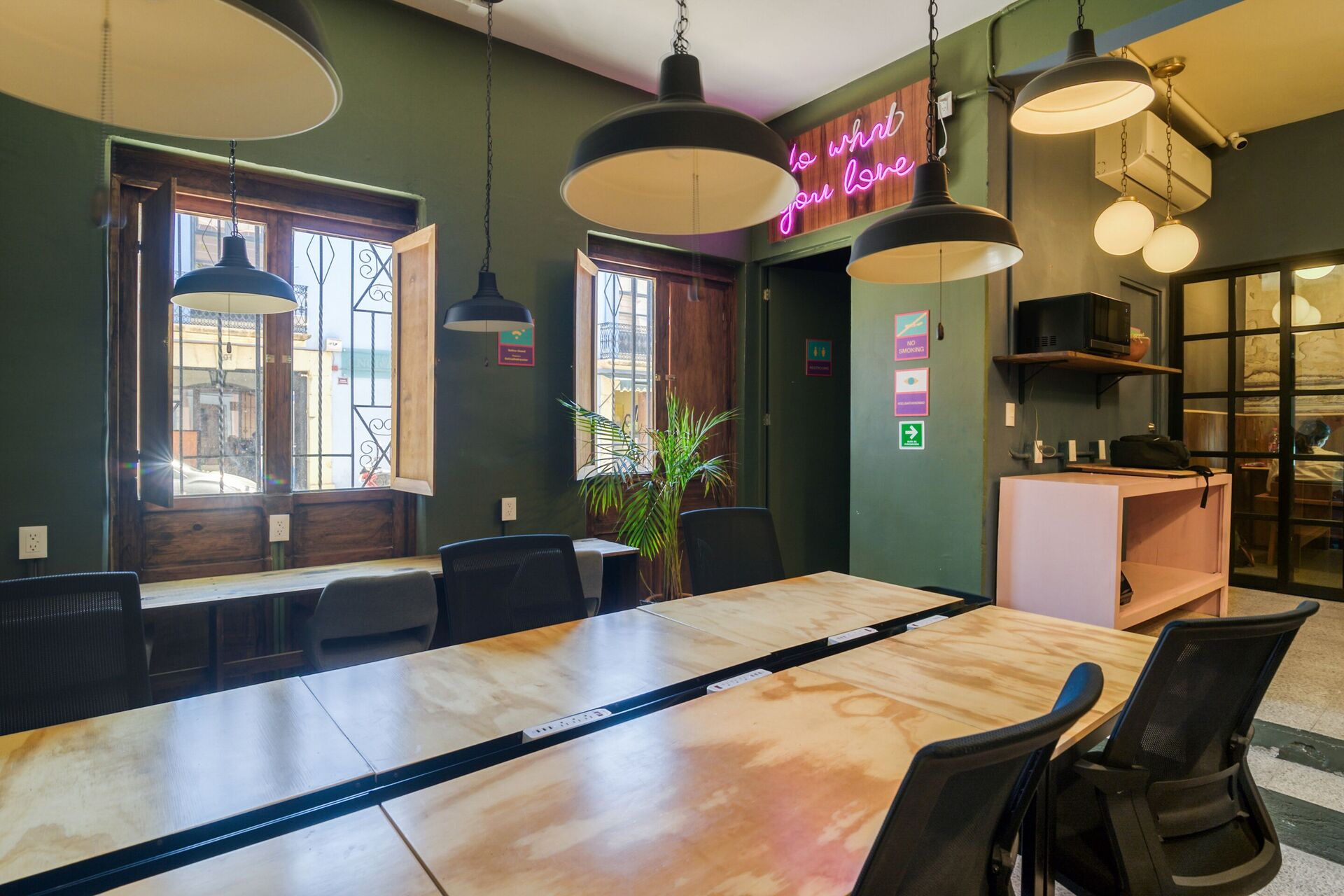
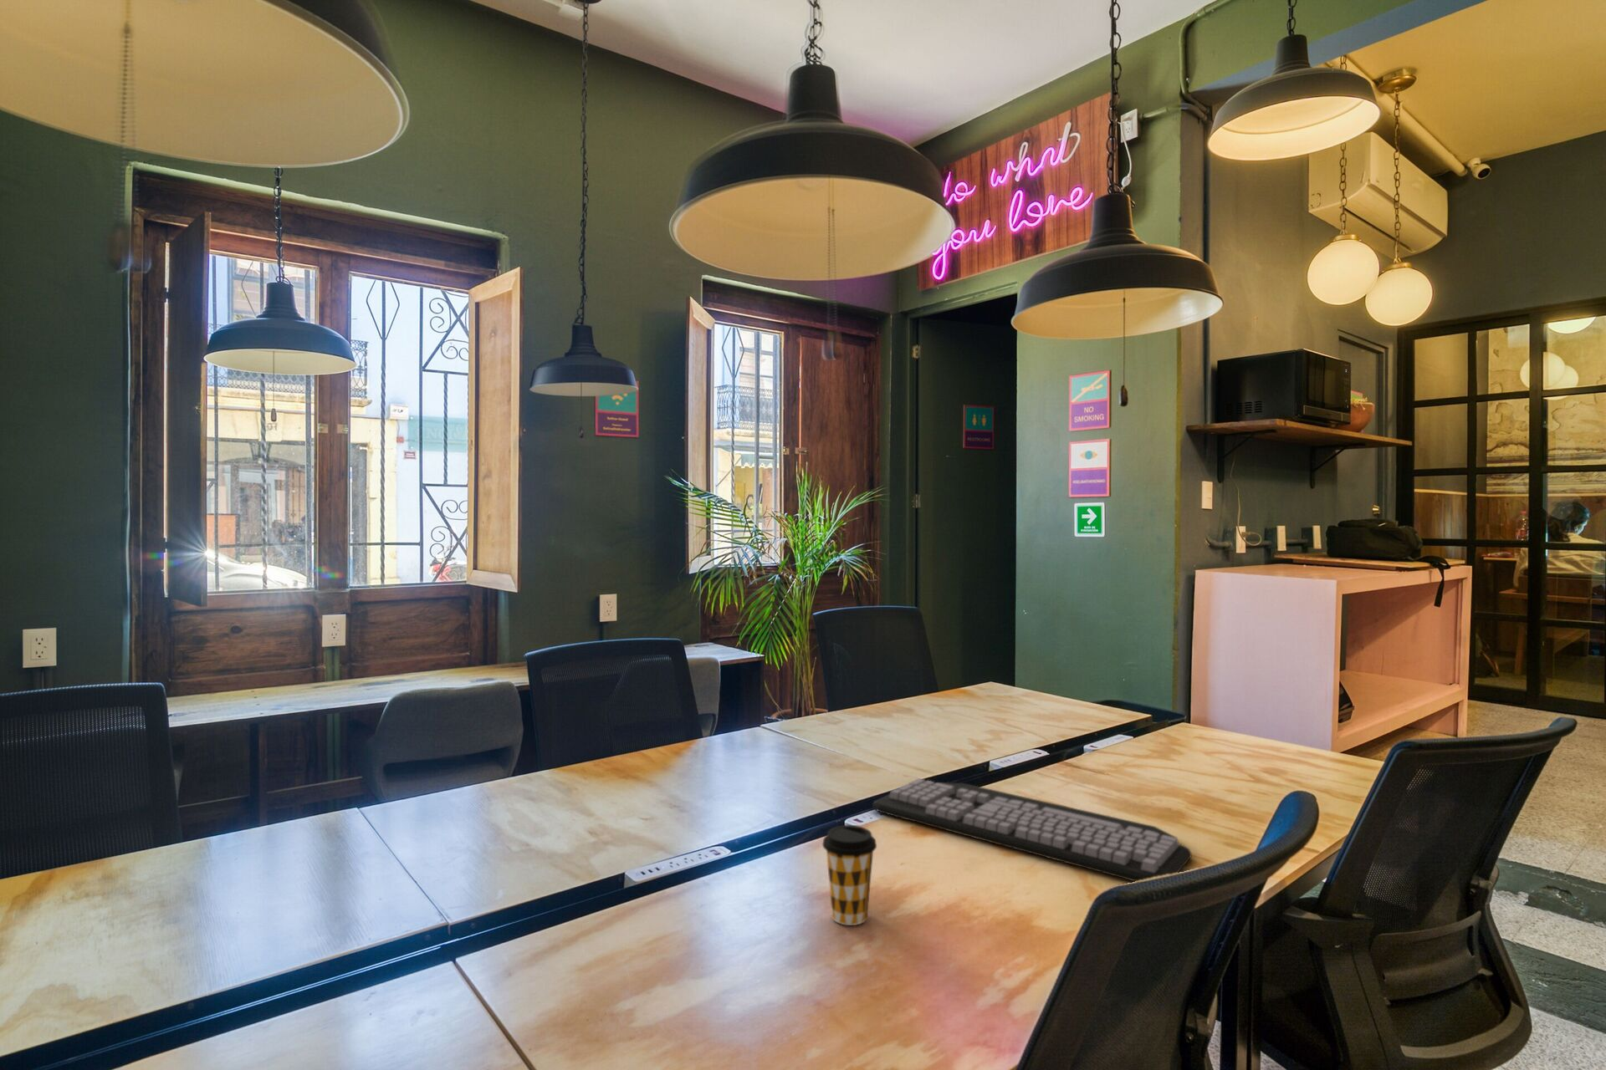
+ keyboard (1026, 818)
+ coffee cup (848, 874)
